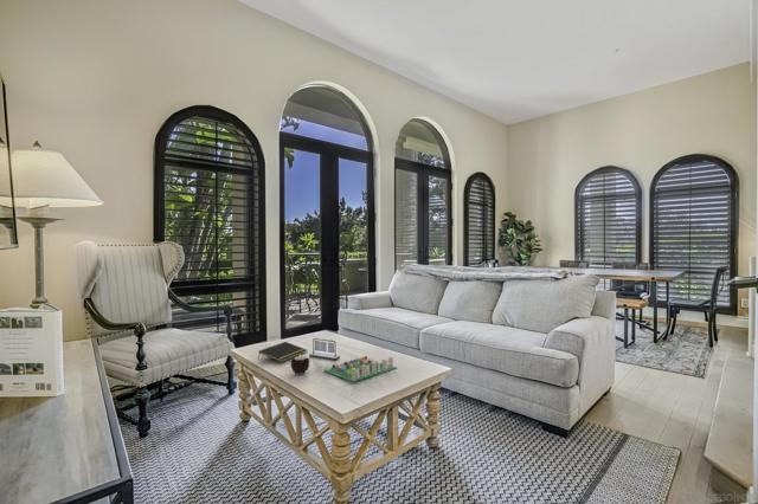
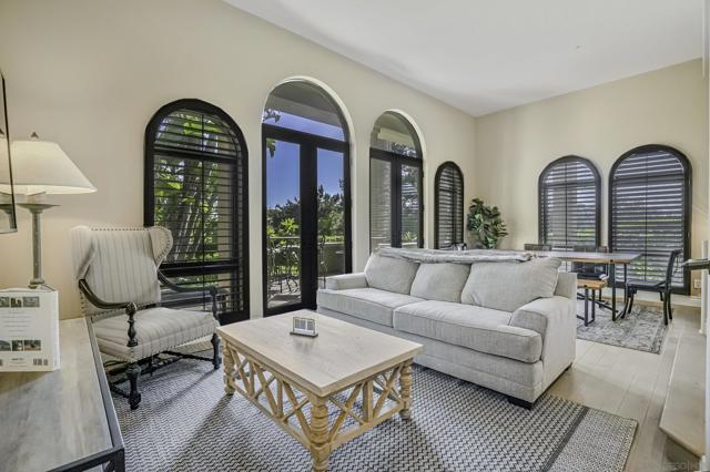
- candle (300, 363)
- board game (360, 363)
- notepad (283, 350)
